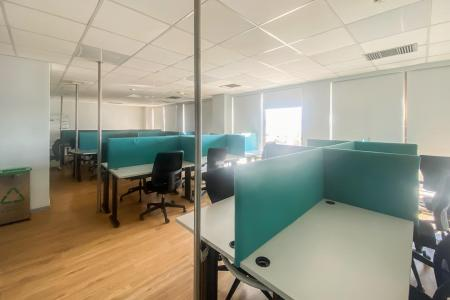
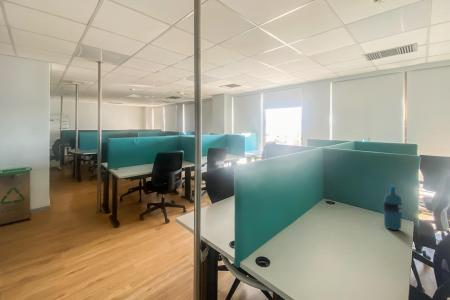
+ water bottle (392, 207)
